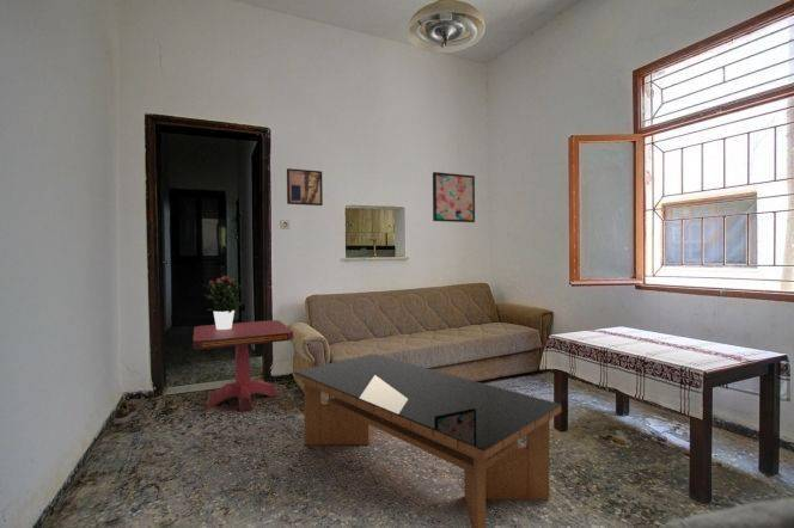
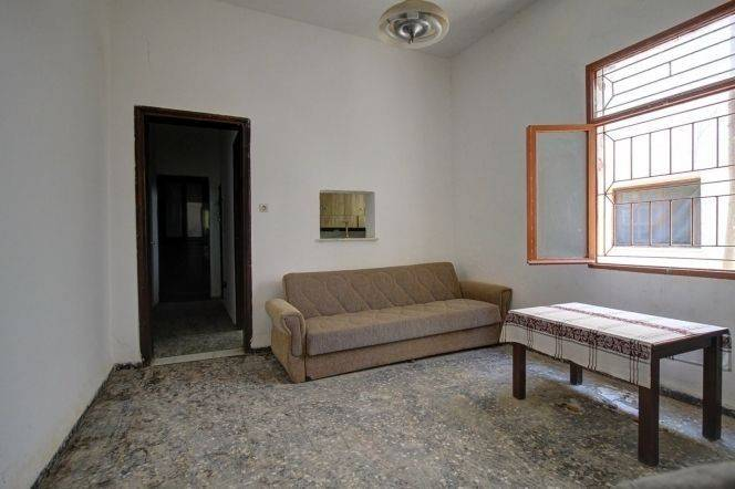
- shoe (126, 409)
- wall art (304, 186)
- wall art (453, 197)
- side table (242, 363)
- coffee table (410, 426)
- potted flower (224, 301)
